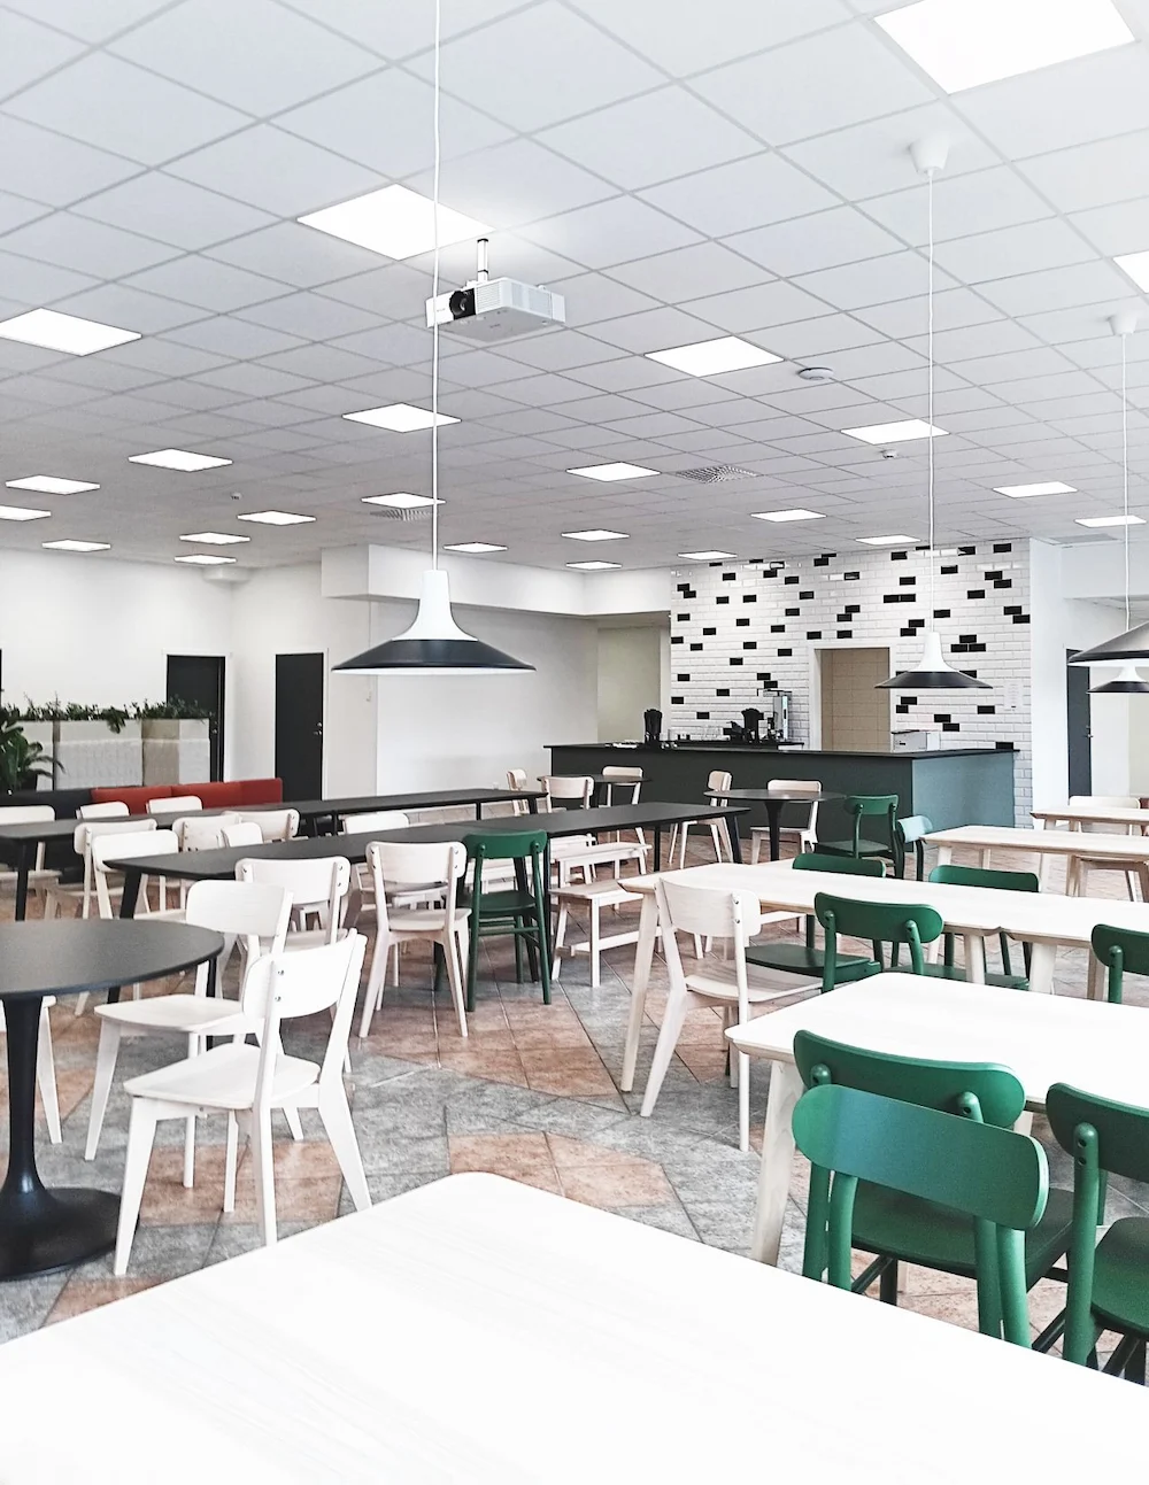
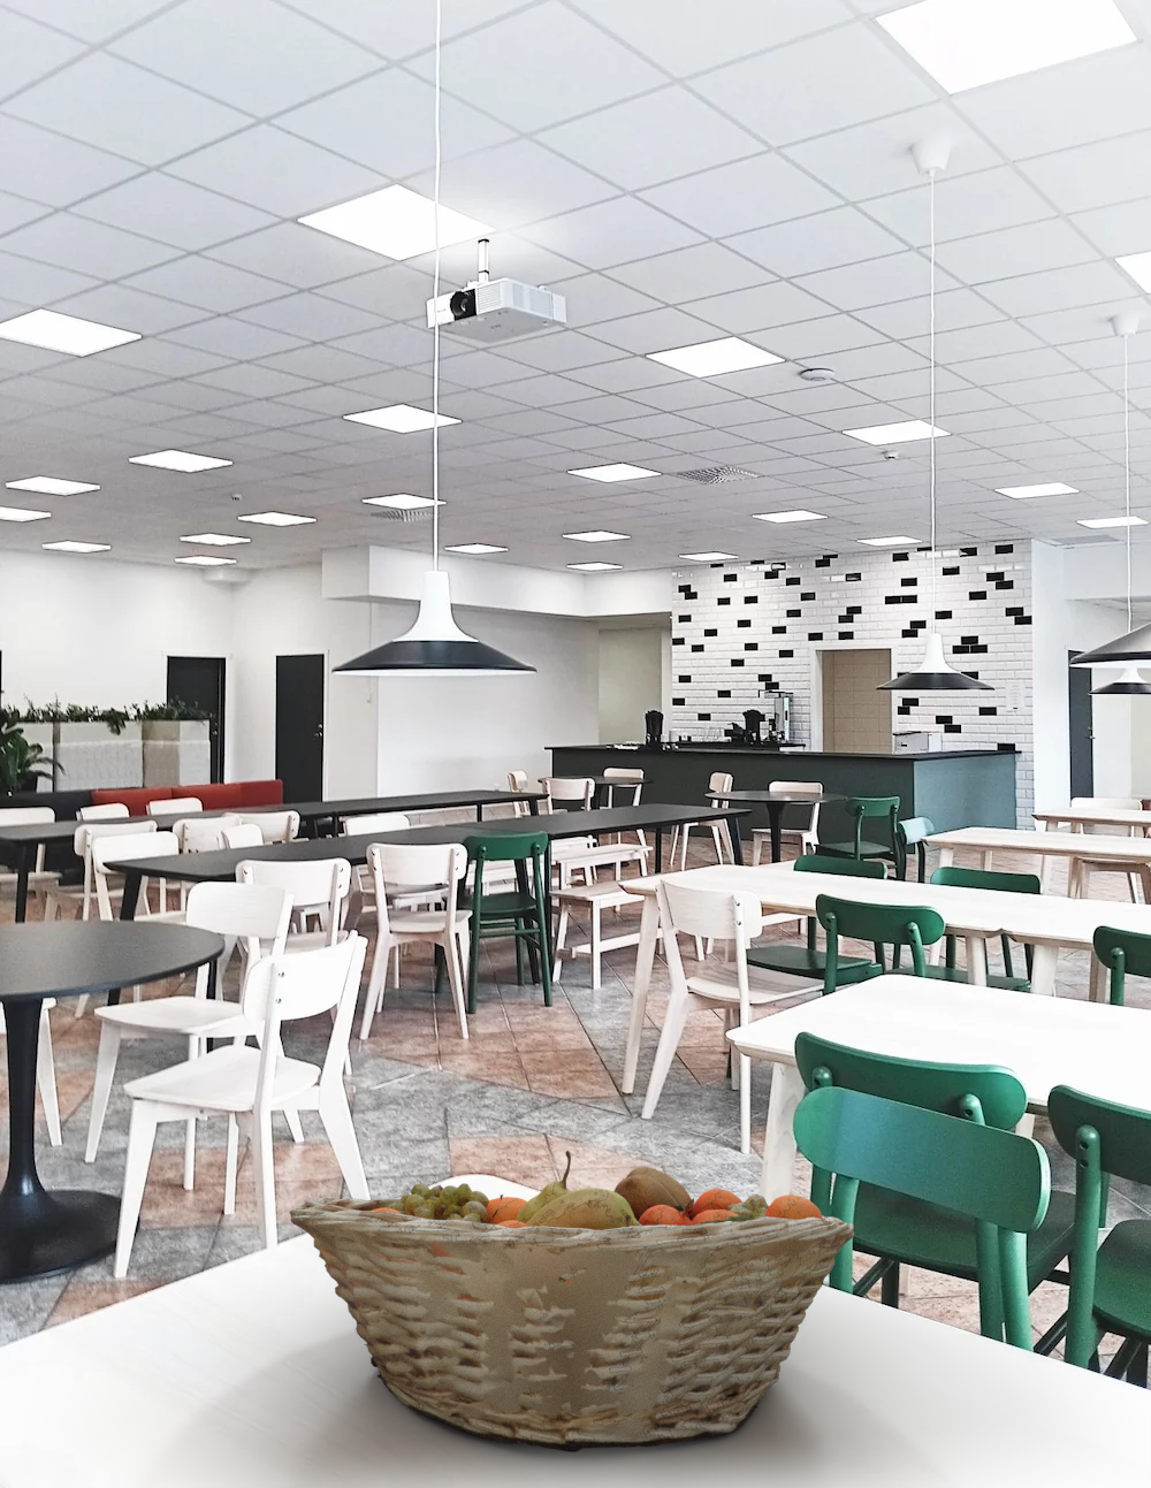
+ fruit basket (569, 1262)
